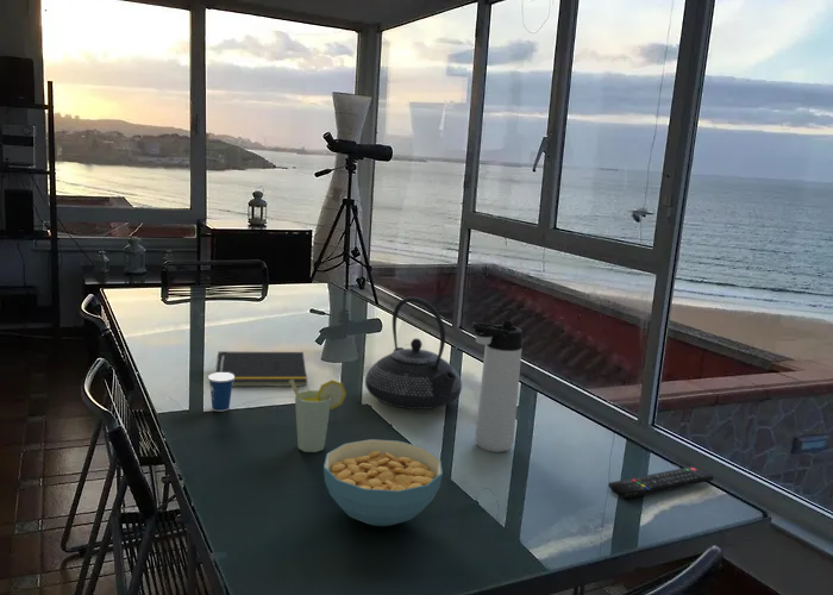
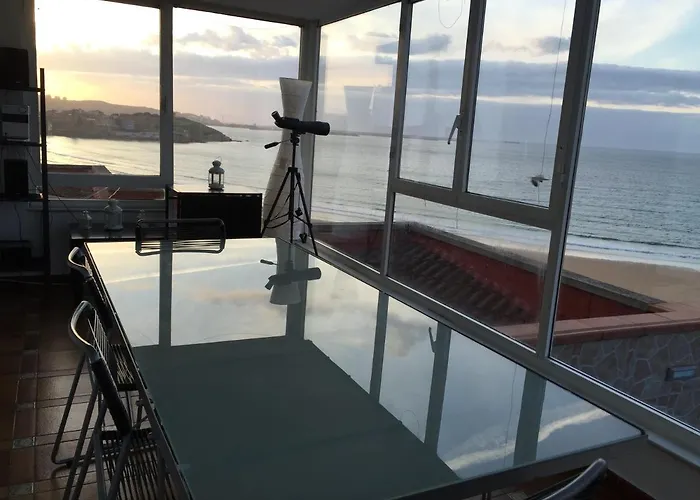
- cup (317, 412)
- thermos bottle (491, 386)
- cereal bowl (381, 490)
- cup (220, 383)
- teapot (419, 351)
- remote control (663, 482)
- notepad (261, 368)
